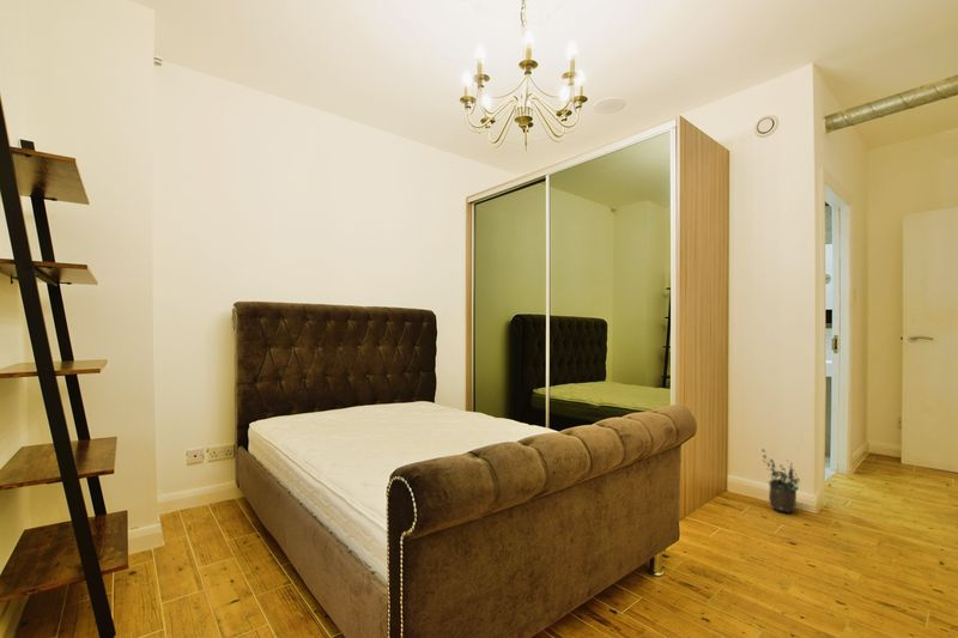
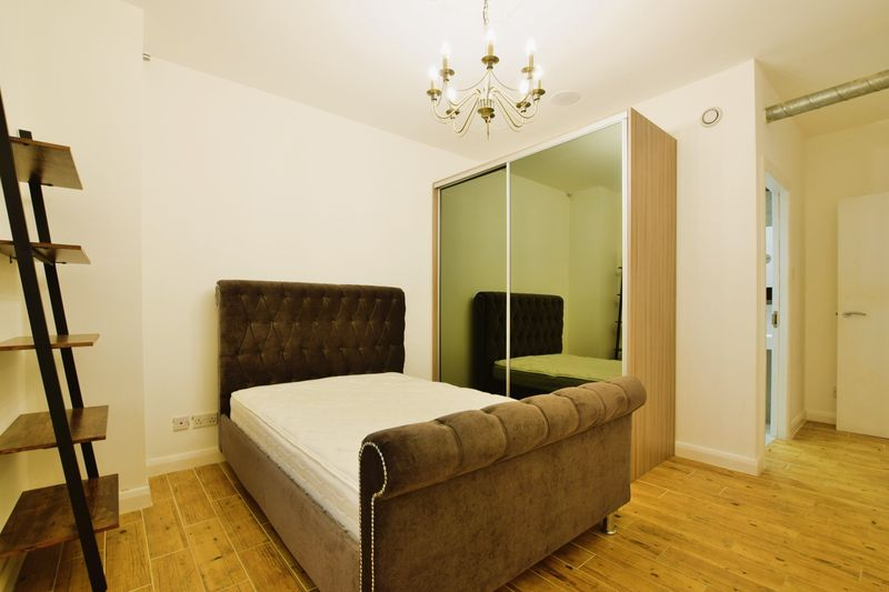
- potted plant (781, 481)
